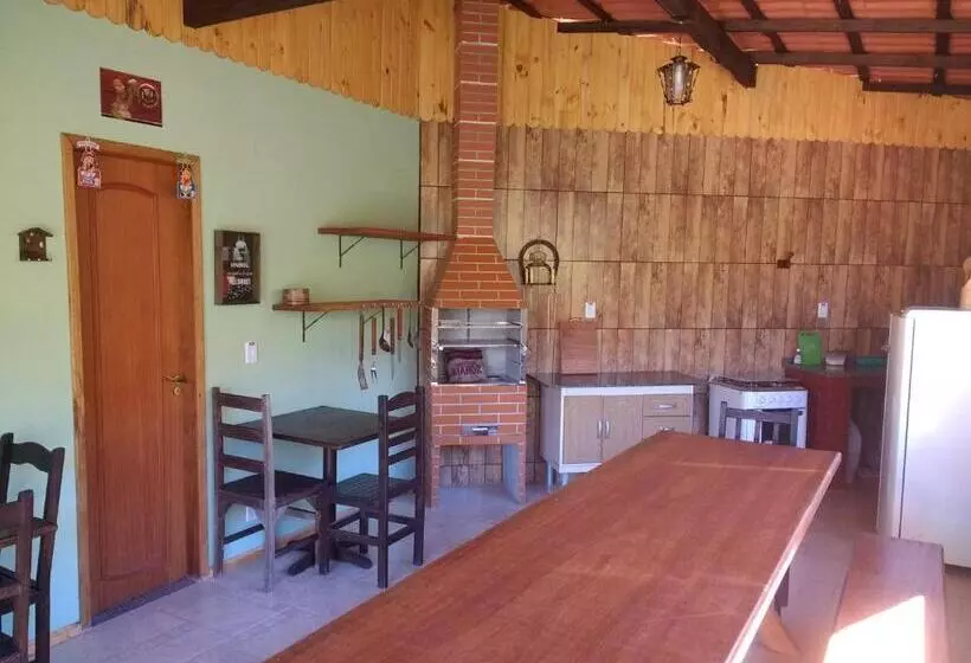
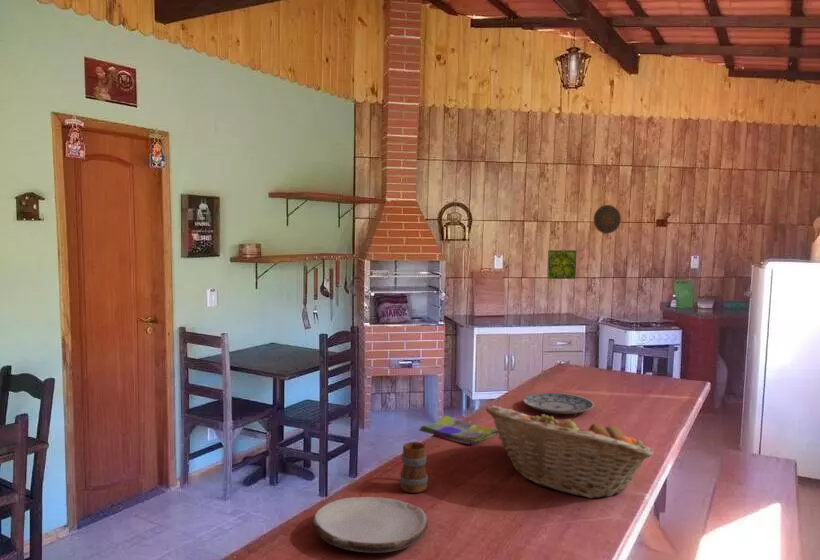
+ fruit basket (564, 441)
+ plate (371, 523)
+ plate (557, 405)
+ dish towel (459, 429)
+ mug (413, 464)
+ decorative tile (561, 264)
+ decorative plate (607, 219)
